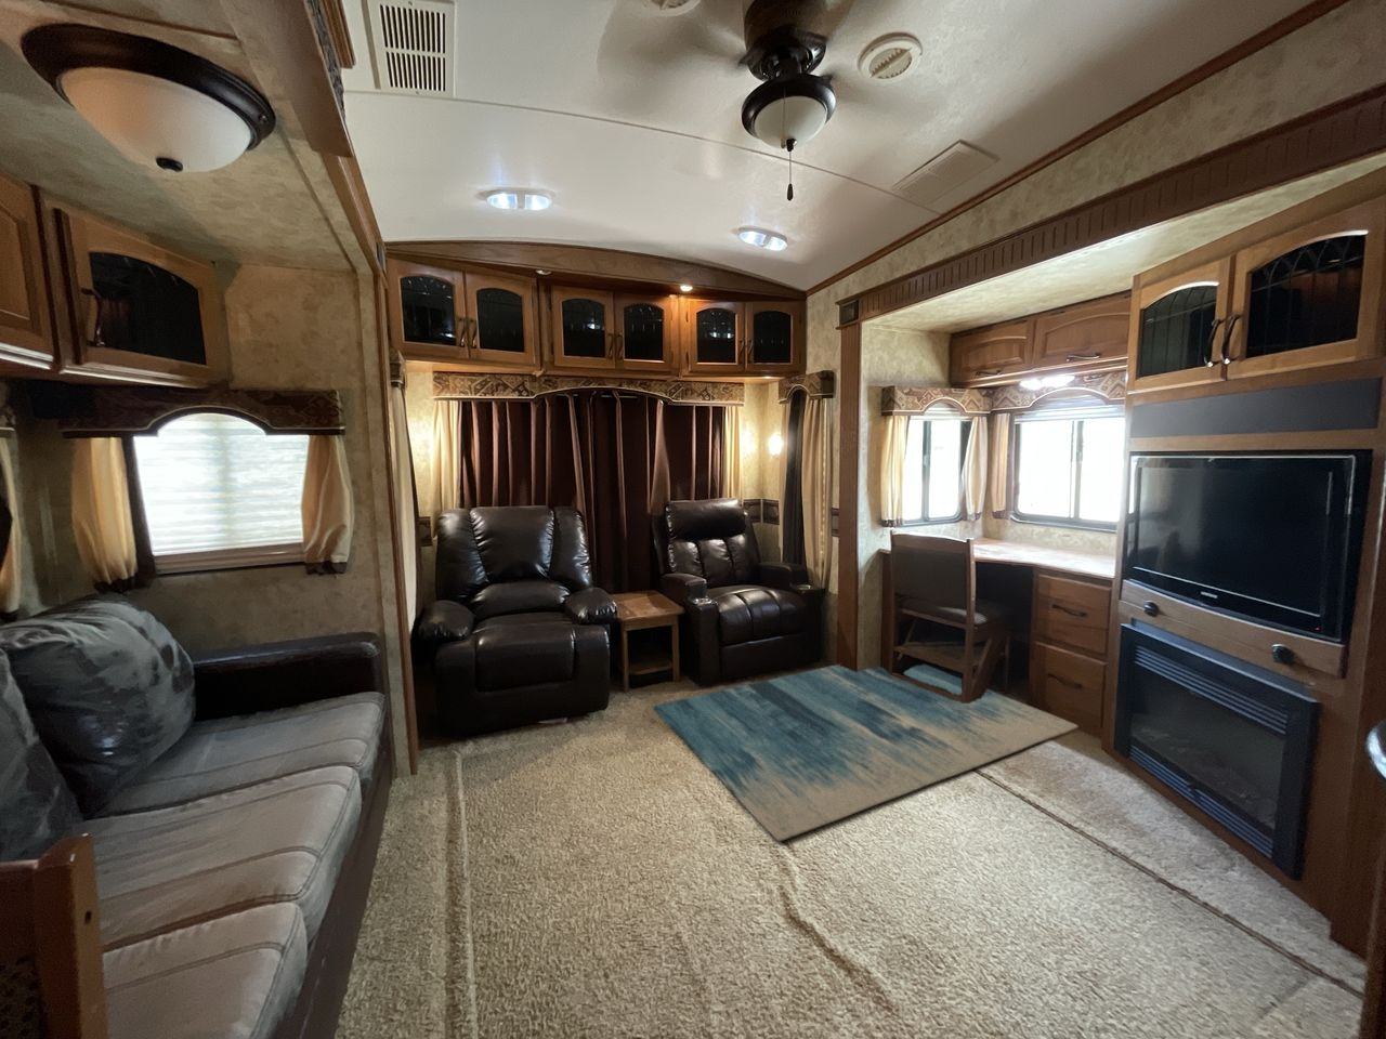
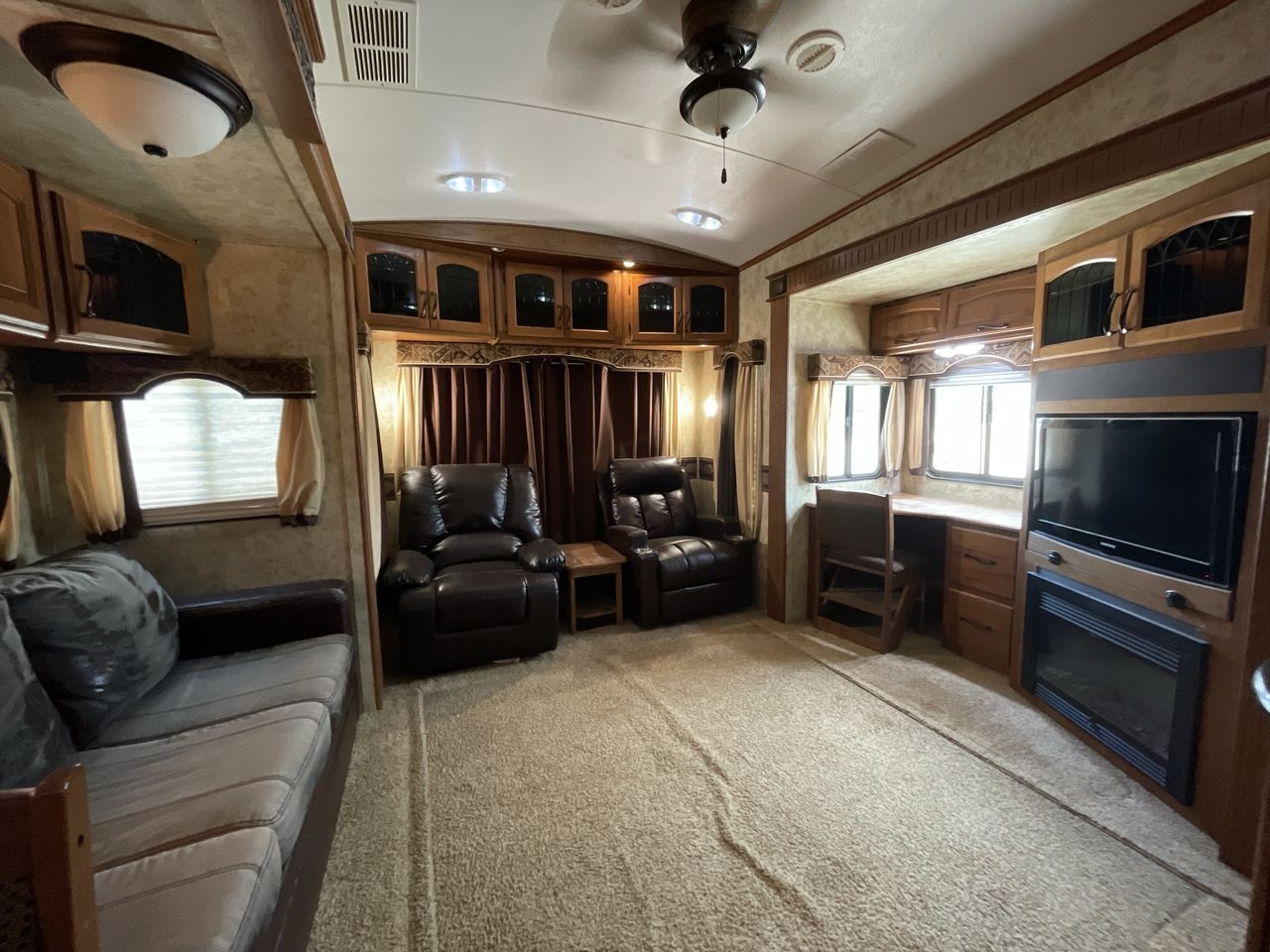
- rug (855, 715)
